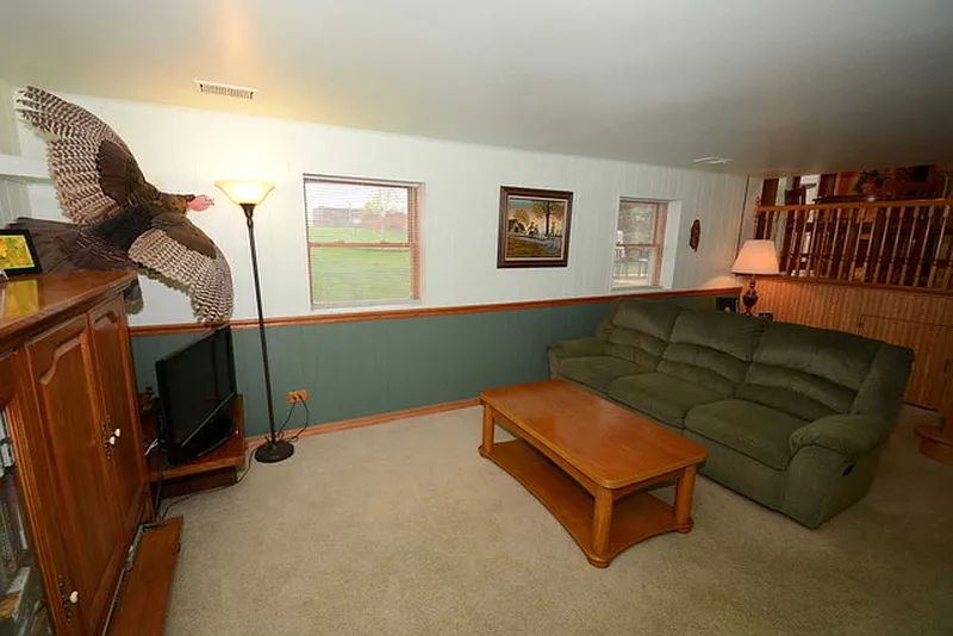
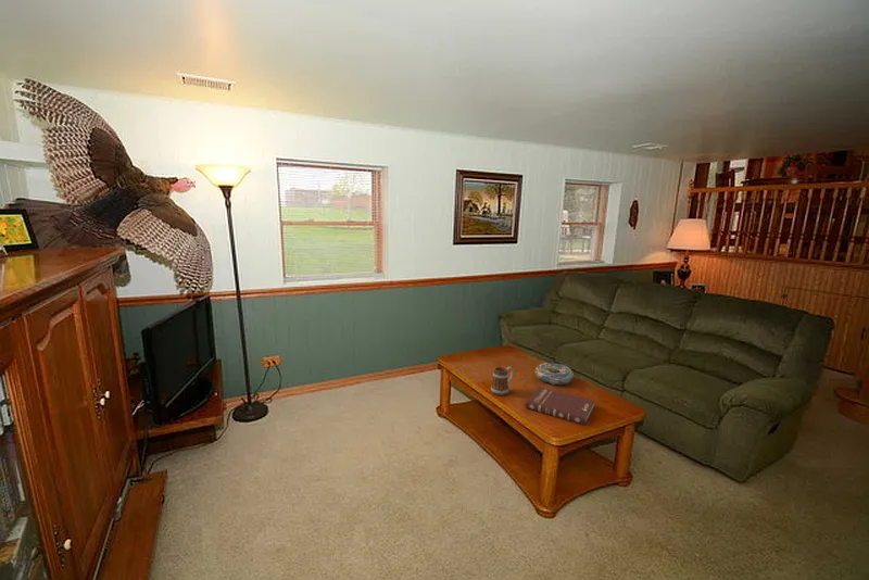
+ decorative bowl (553, 373)
+ book (559, 404)
+ mug (503, 379)
